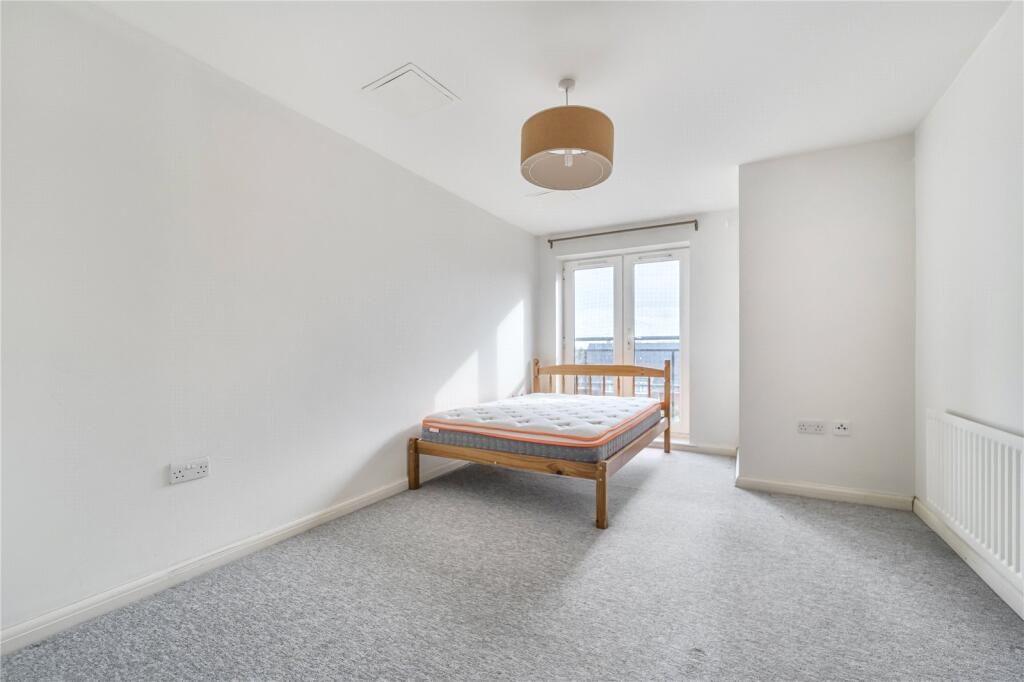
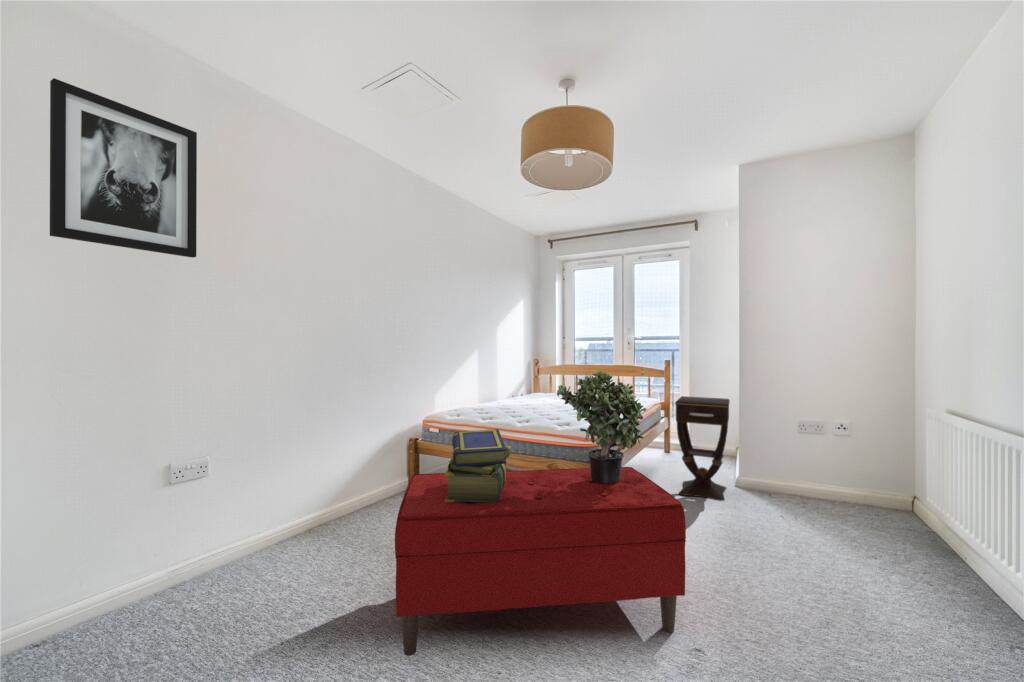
+ side table (702, 449)
+ wall art (131, 178)
+ stack of books (479, 462)
+ bench (534, 547)
+ potted plant (599, 425)
